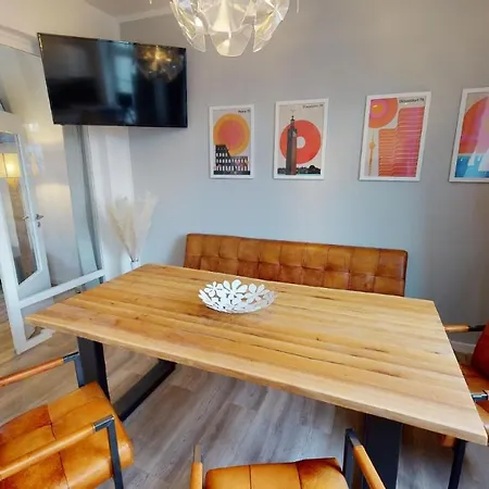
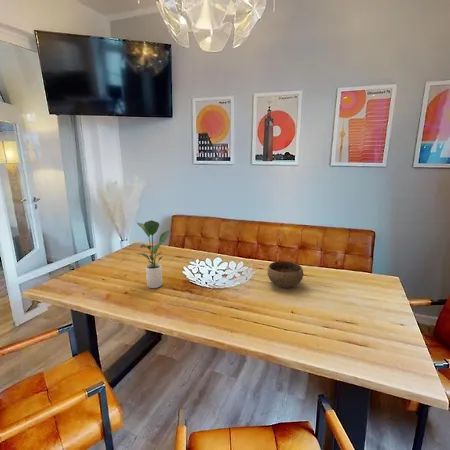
+ potted plant (154, 251)
+ bowl (285, 275)
